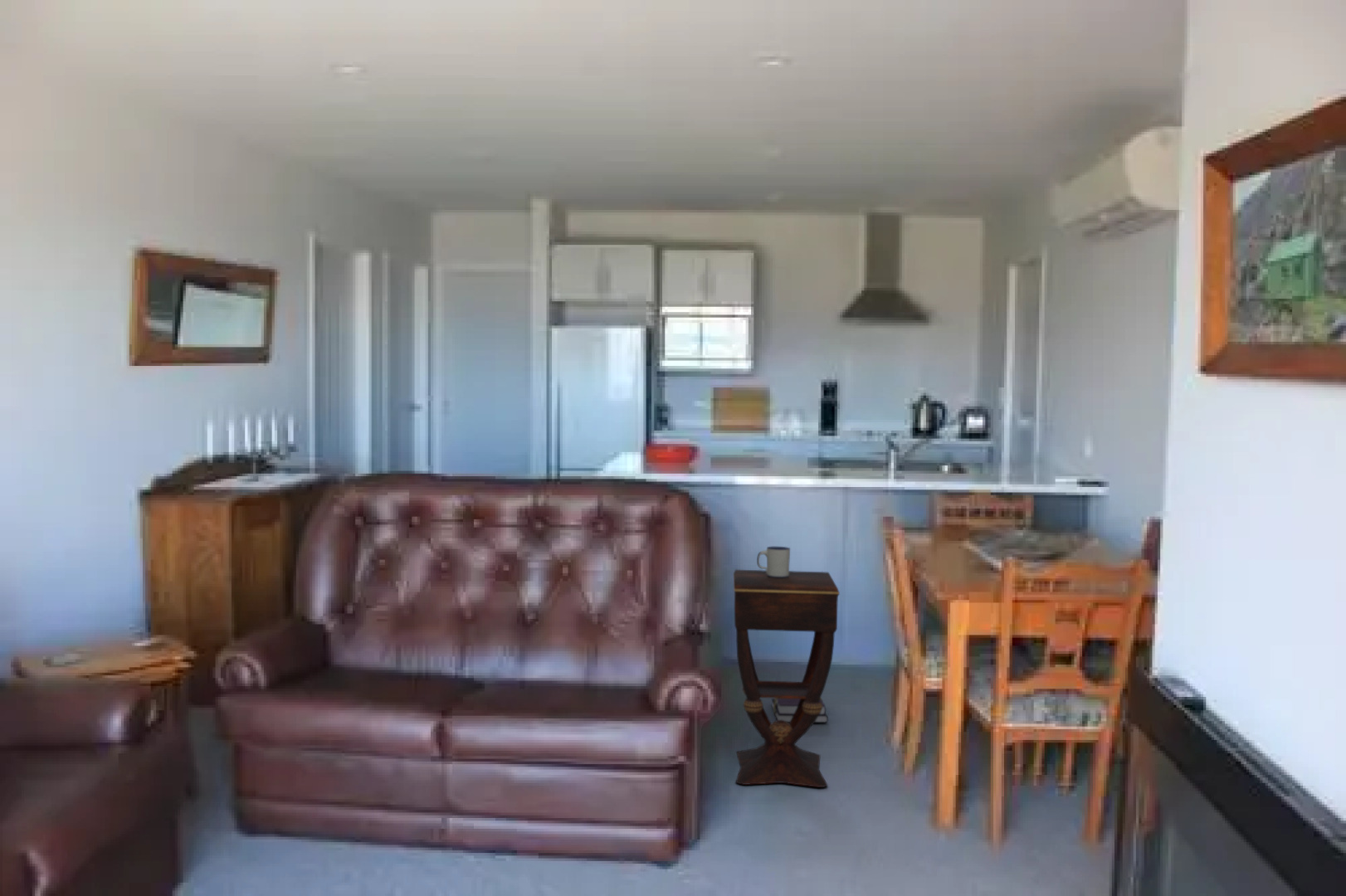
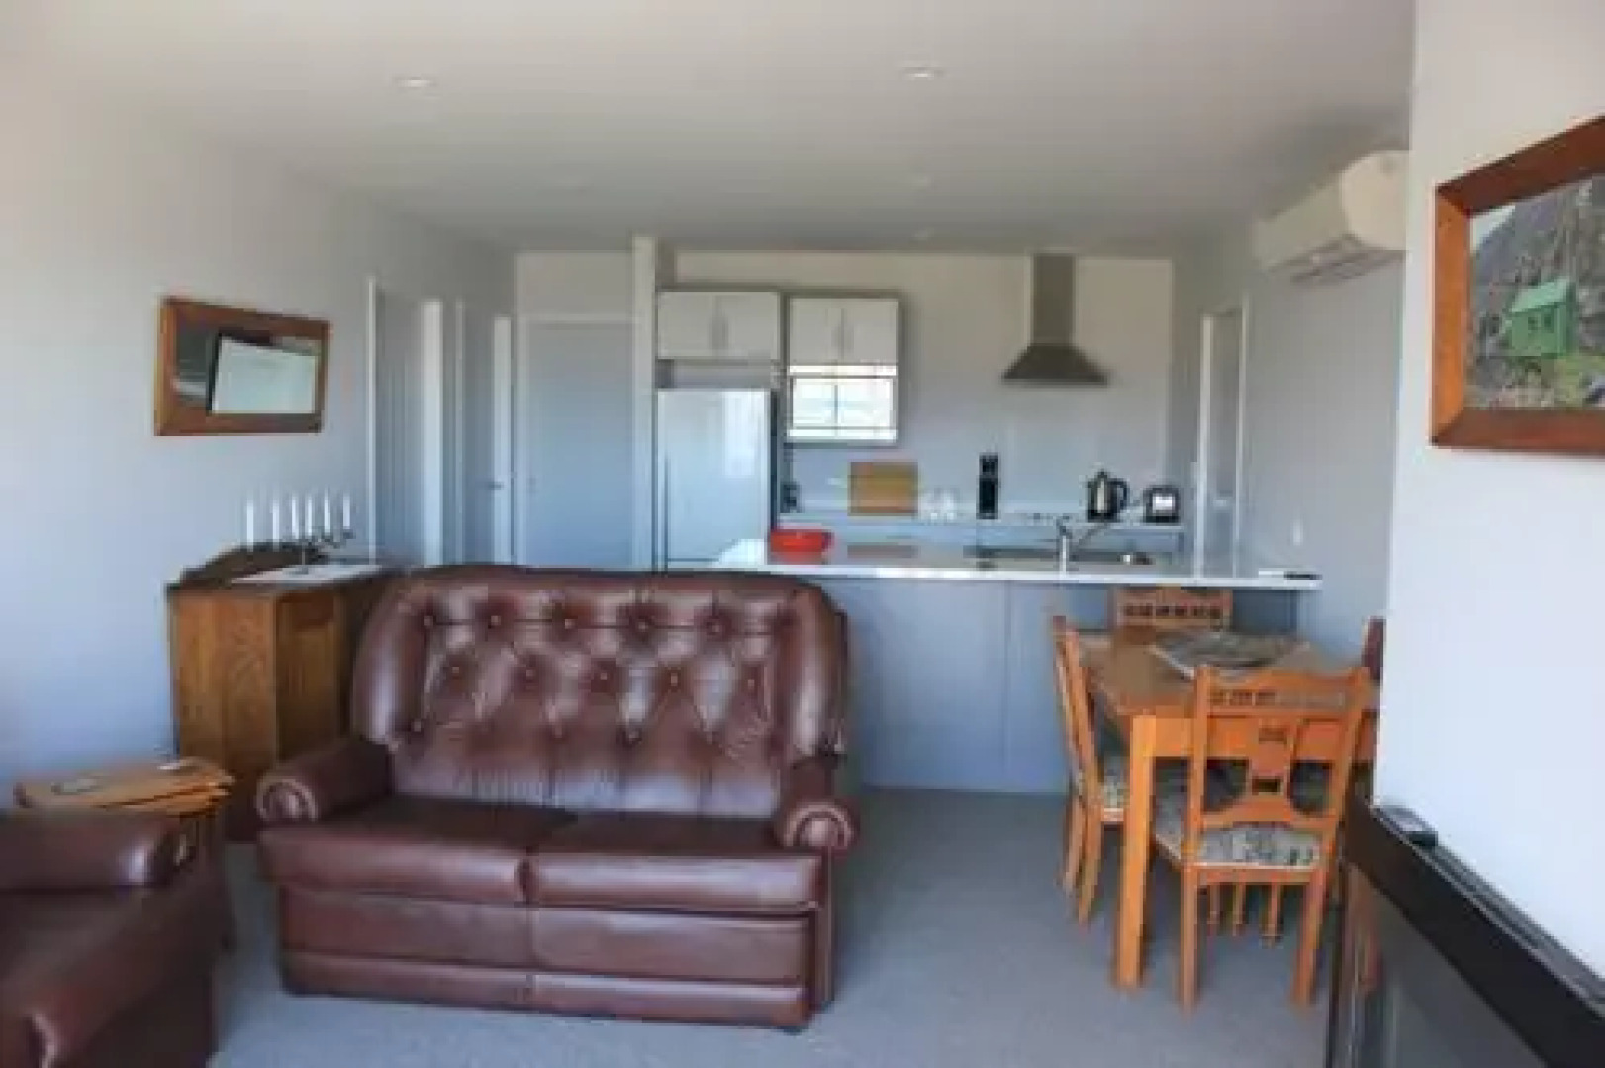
- side table (782, 681)
- mug (773, 561)
- book (797, 704)
